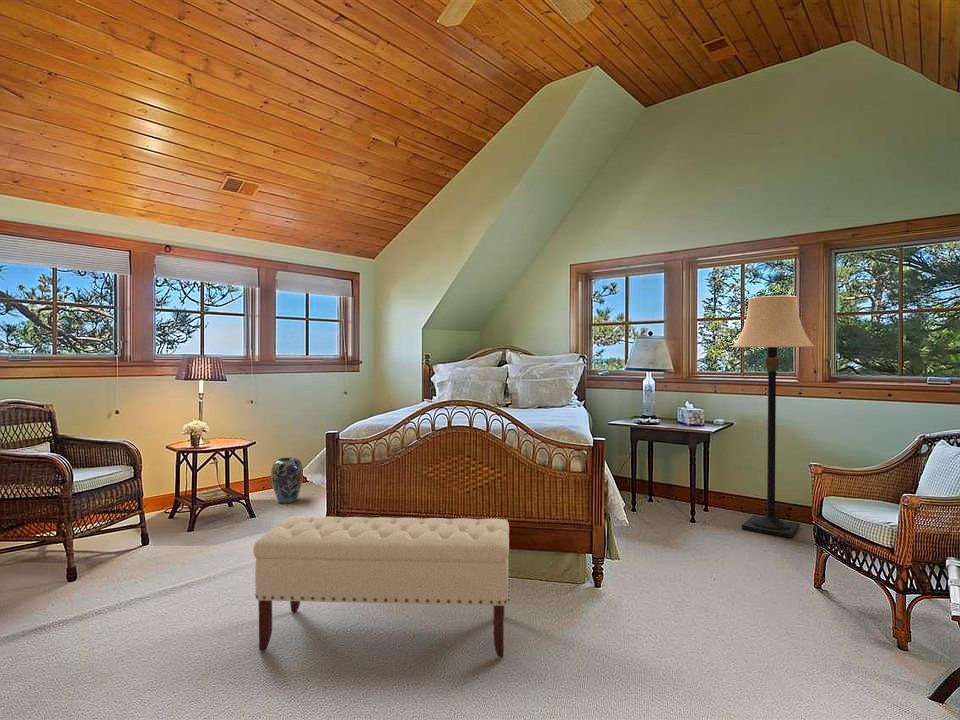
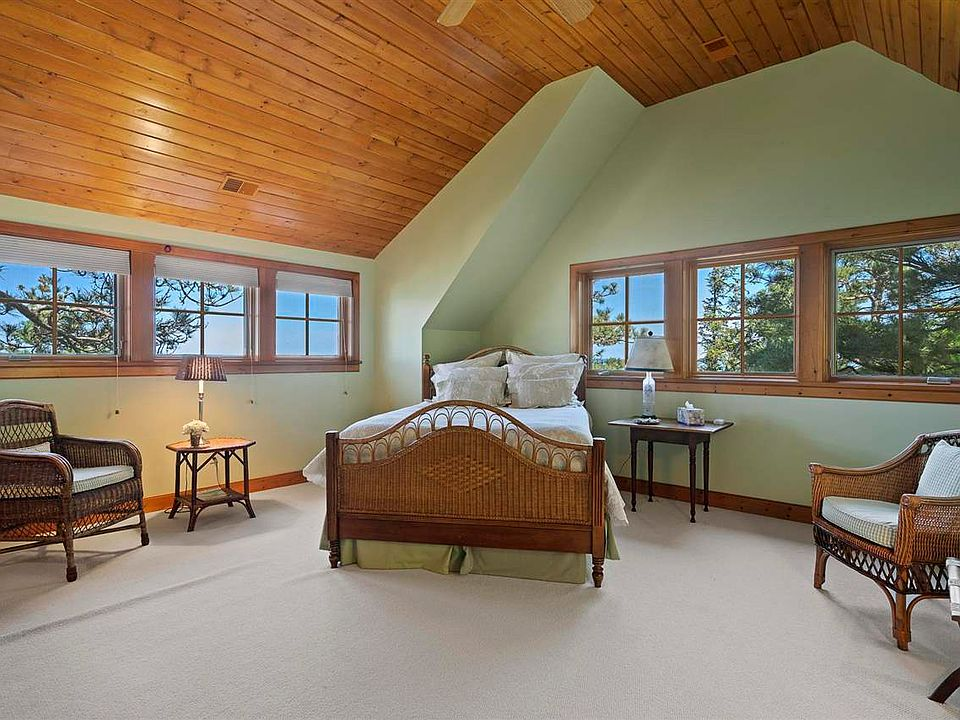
- bench (389, 579)
- vase (287, 480)
- lamp (771, 413)
